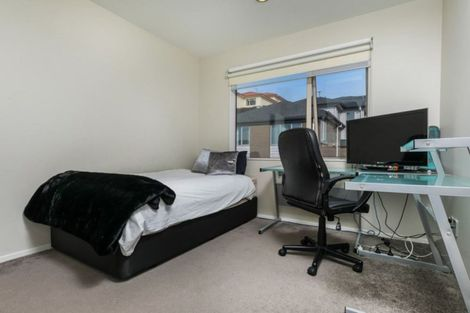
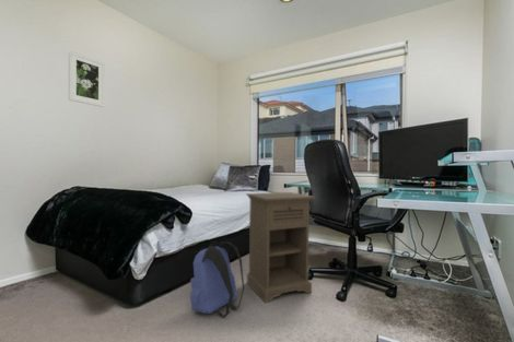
+ backpack (220, 275)
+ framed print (87, 80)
+ nightstand (279, 240)
